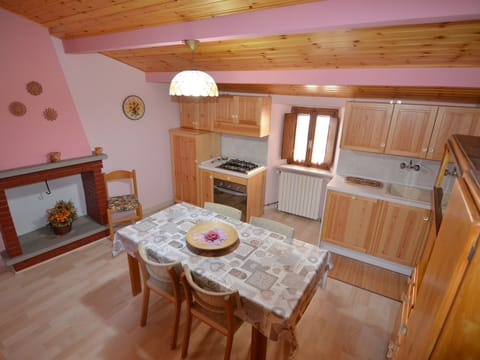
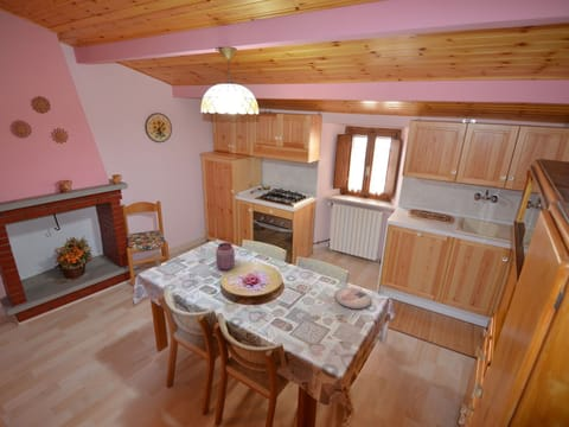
+ jar (225, 256)
+ plate (352, 297)
